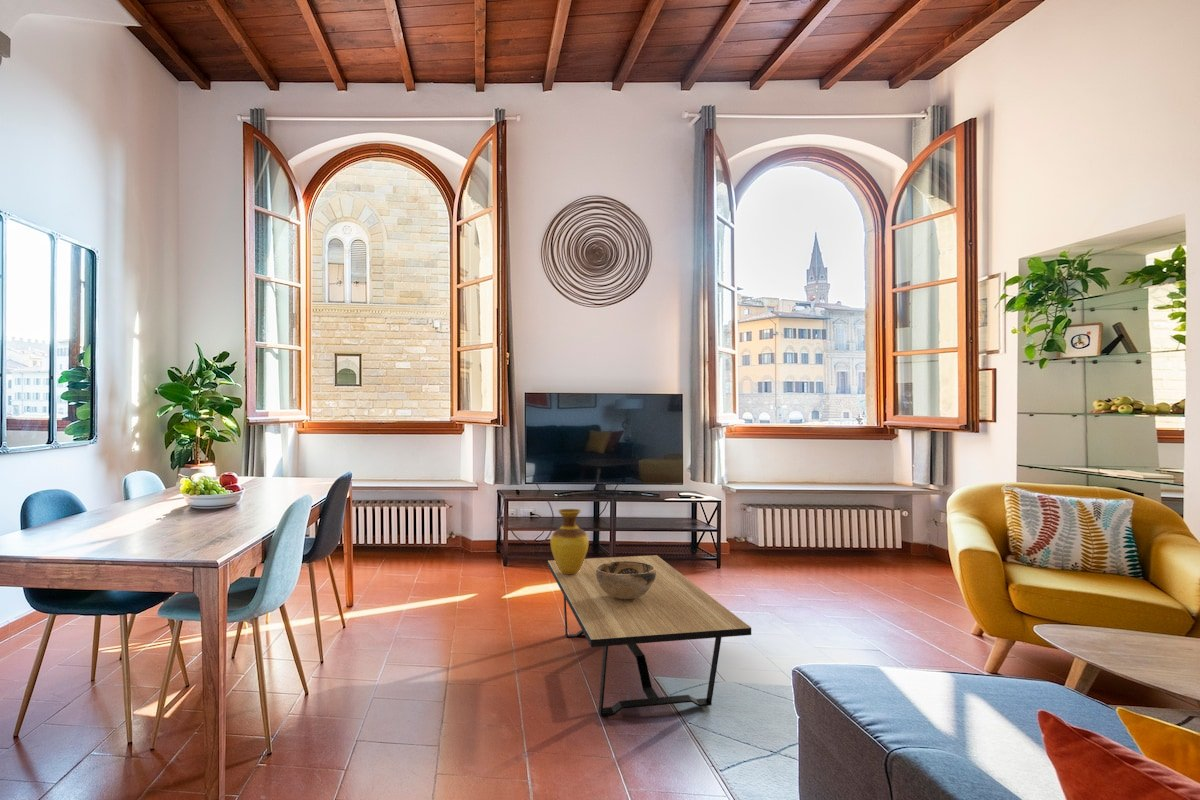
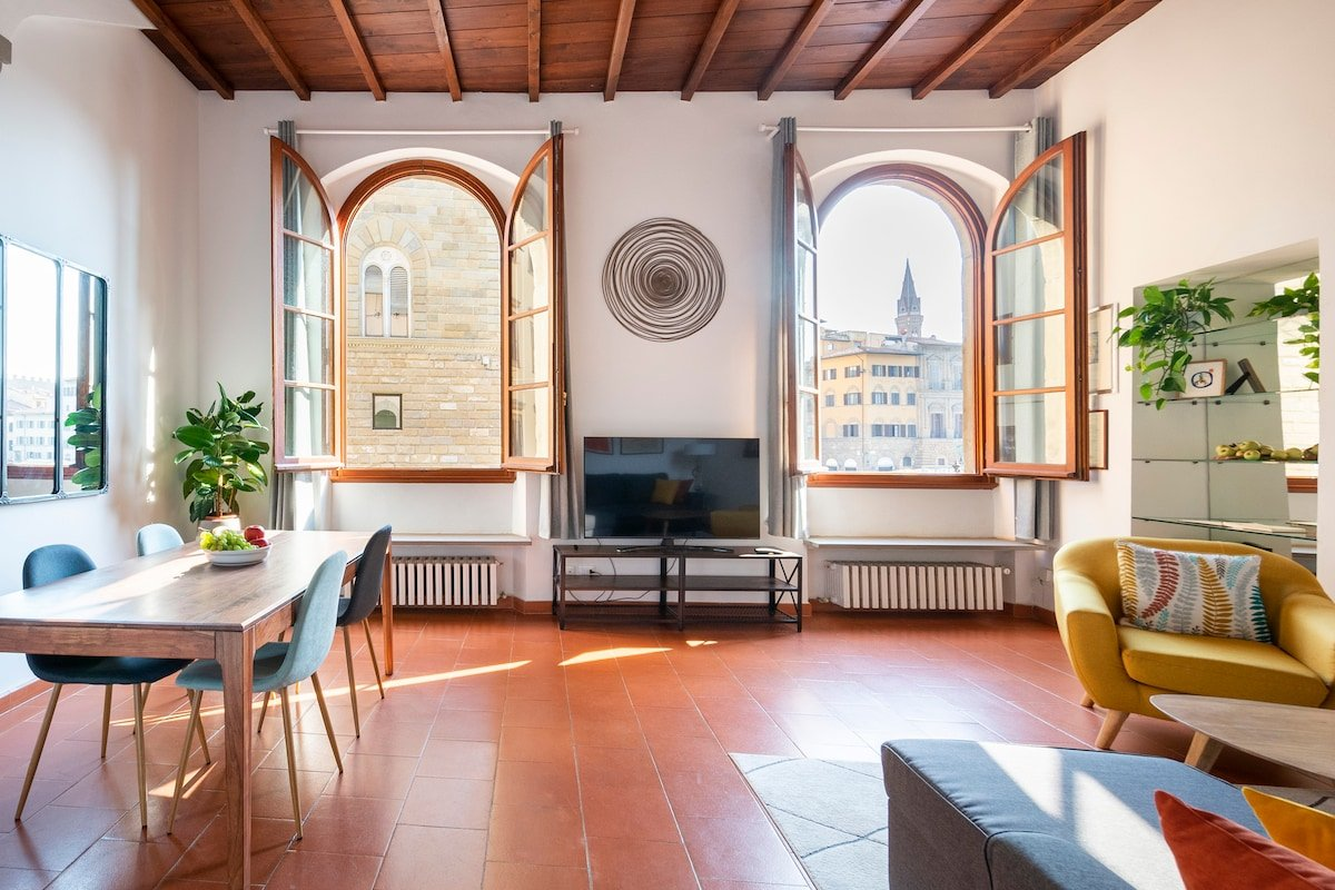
- coffee table (631, 626)
- vase (569, 542)
- decorative bowl (626, 583)
